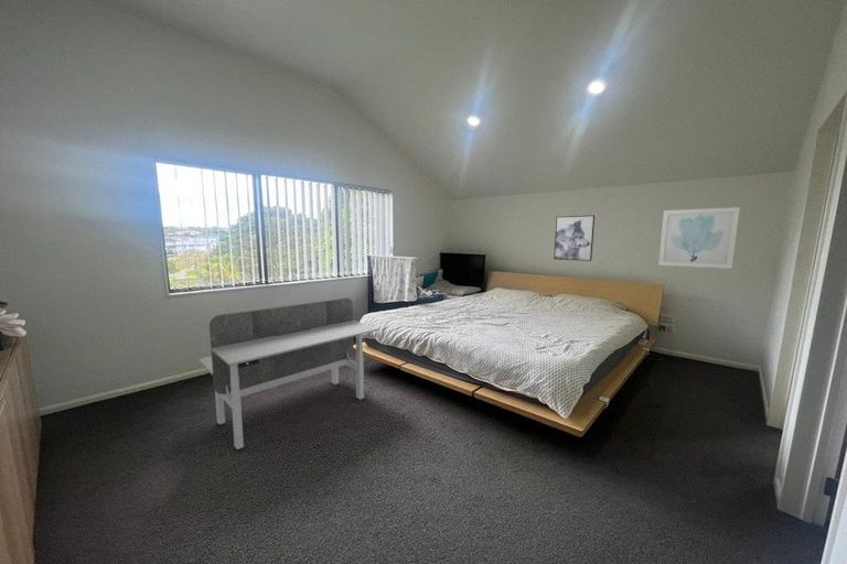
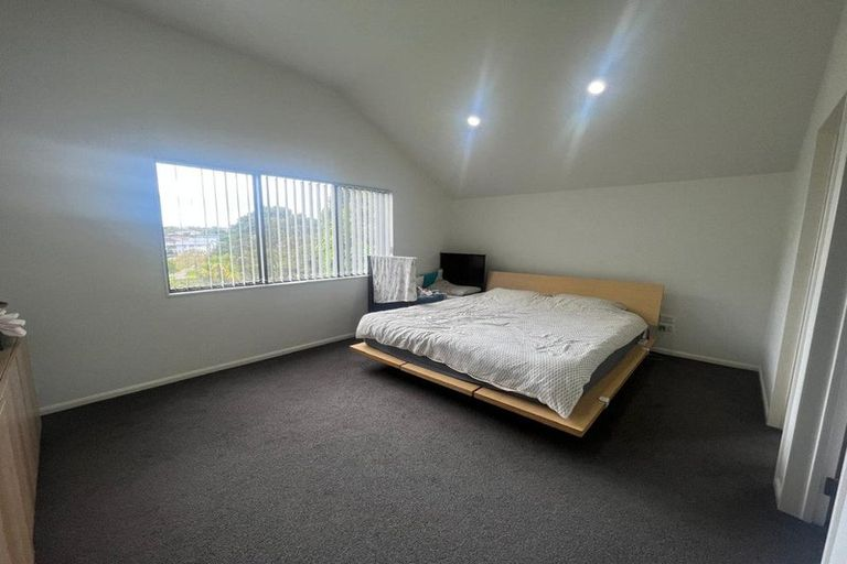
- wall art (696, 238)
- desk (293, 358)
- wall art (573, 238)
